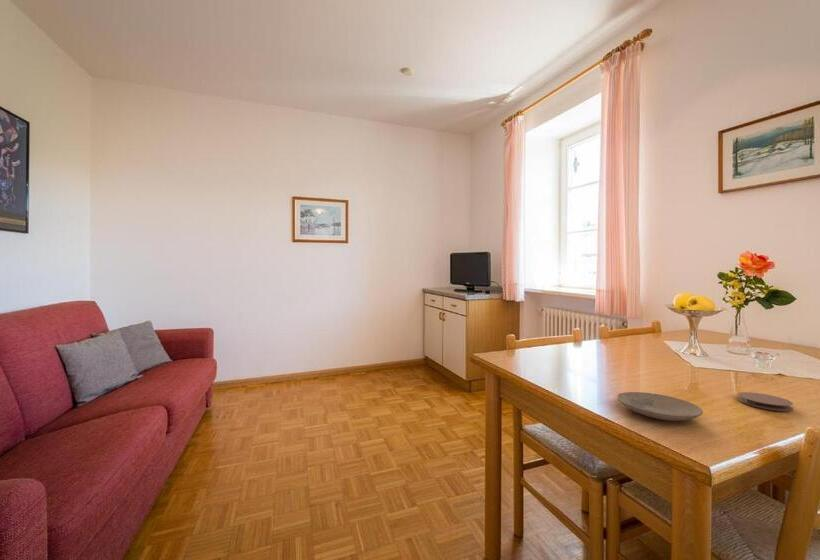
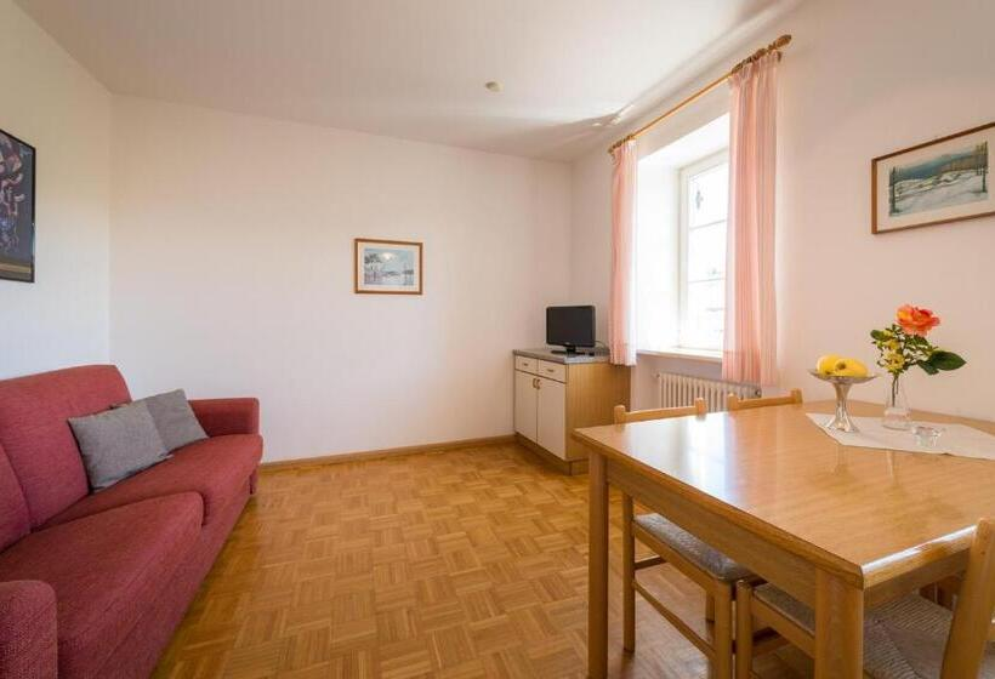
- coaster (764, 401)
- plate (657, 408)
